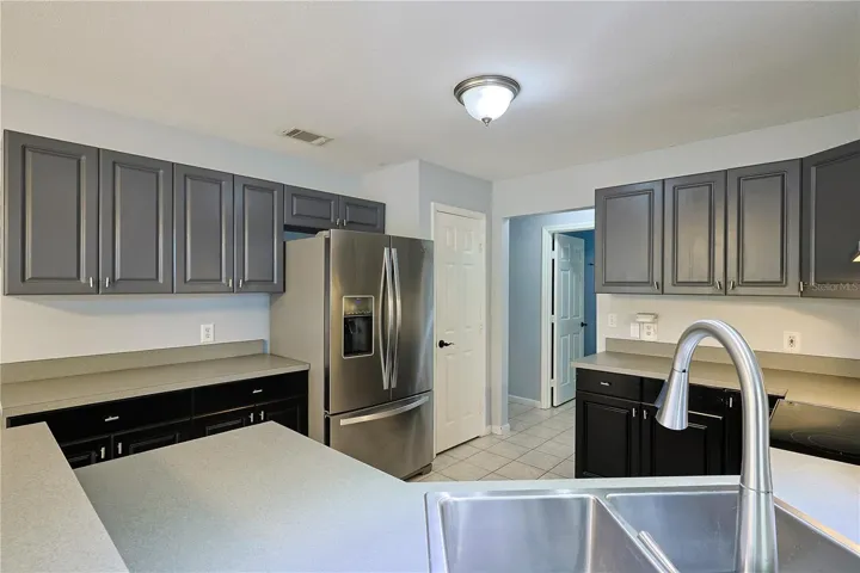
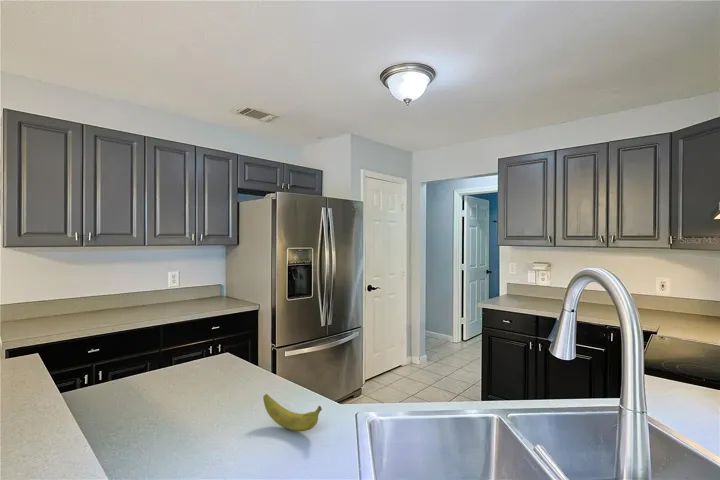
+ banana (291, 414)
